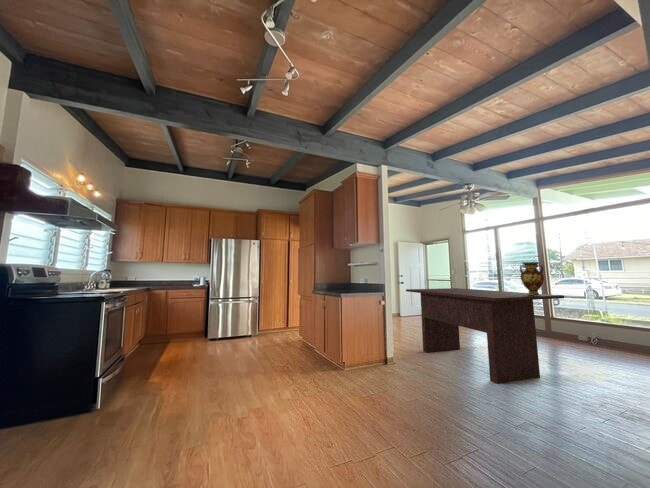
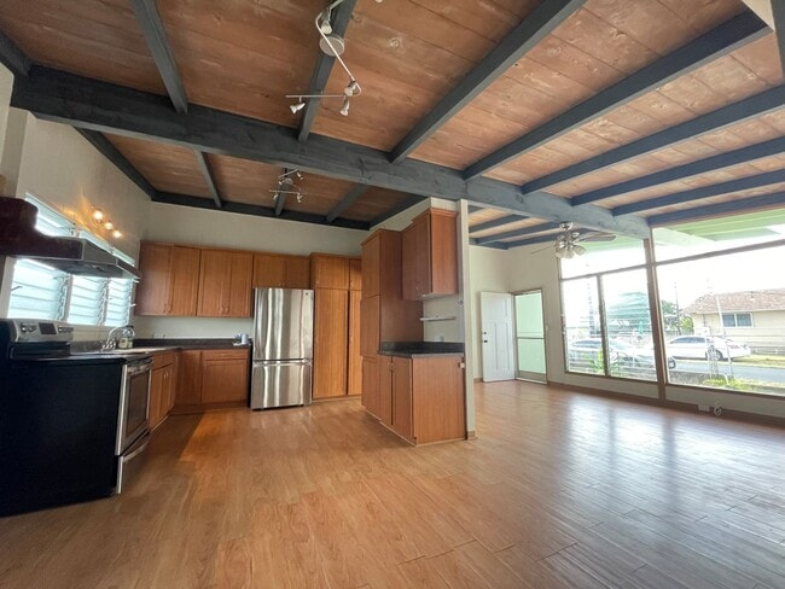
- dining table (473, 326)
- decorative urn (532, 278)
